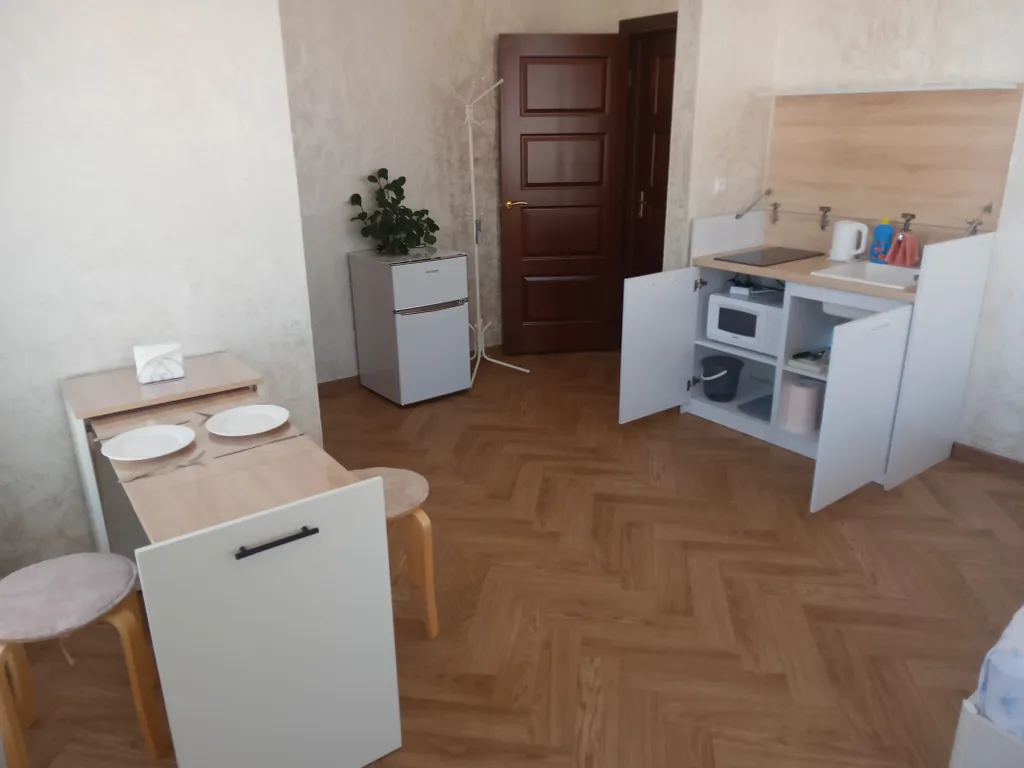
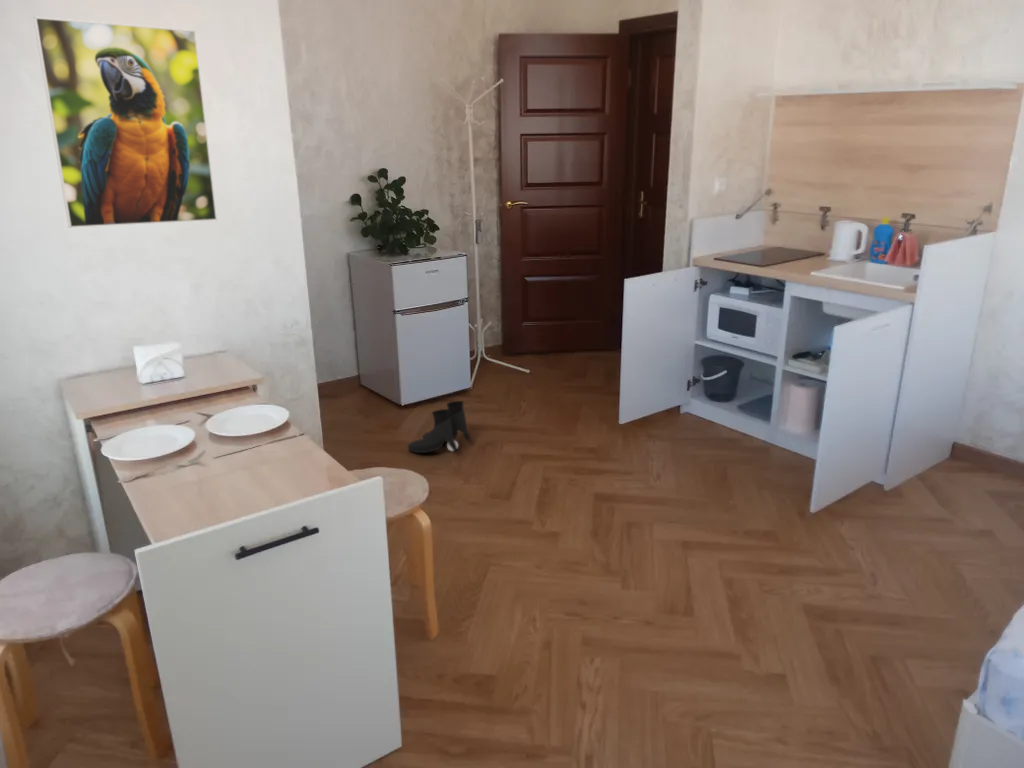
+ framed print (132, 127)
+ boots (438, 425)
